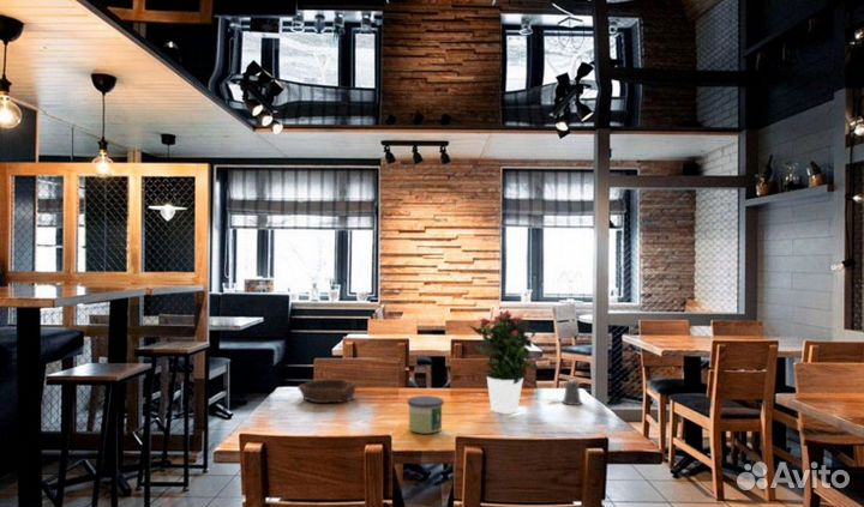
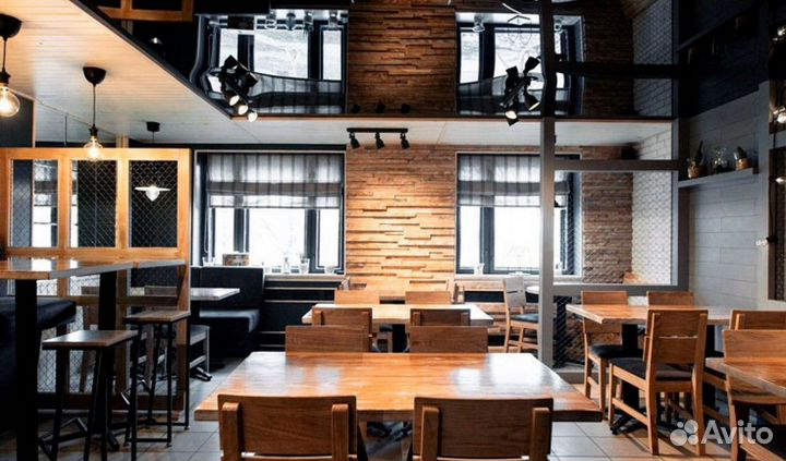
- pepper shaker (570, 390)
- potted flower (504, 361)
- candle (425, 415)
- bowl (330, 391)
